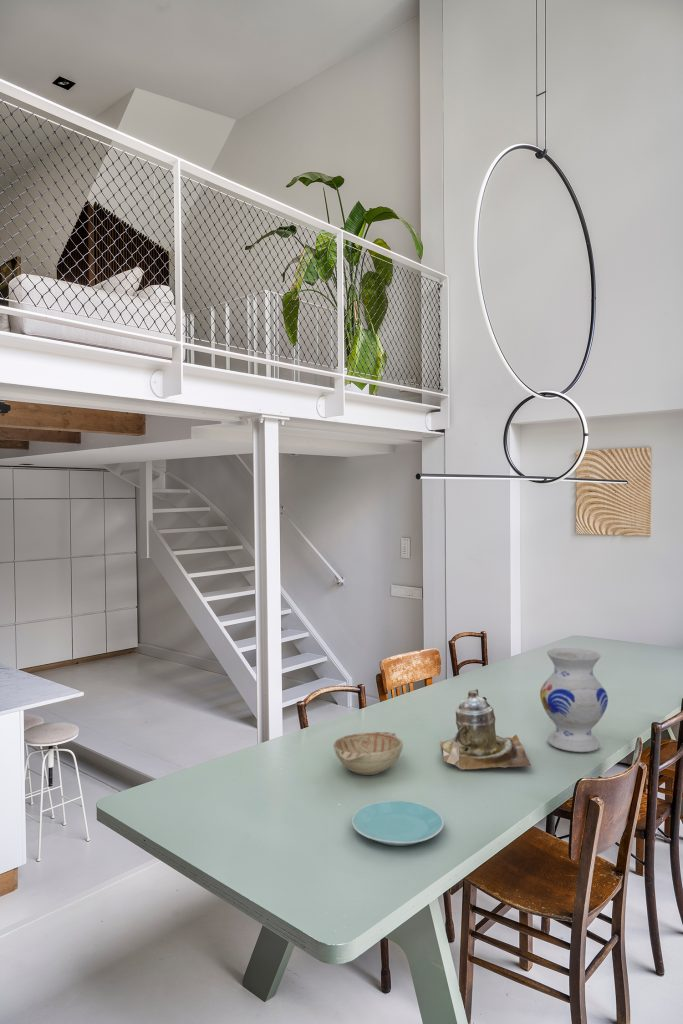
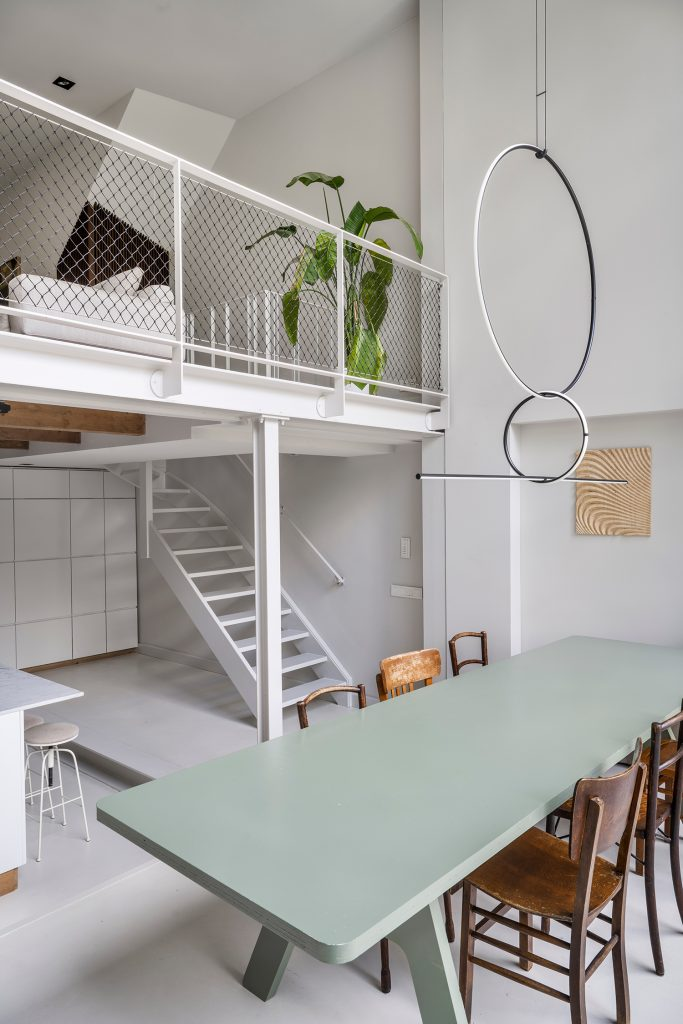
- plate (397, 825)
- decorative bowl (368, 755)
- vase (573, 699)
- teapot (482, 722)
